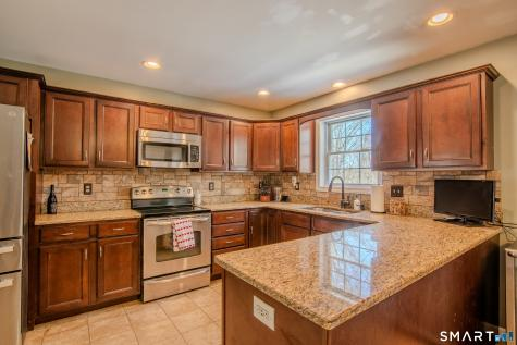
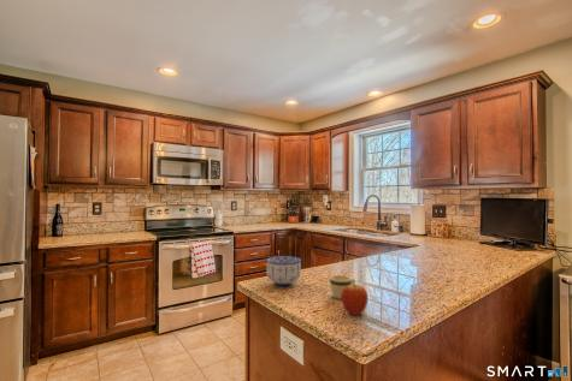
+ bowl (283, 272)
+ fruit (354, 297)
+ mug (343, 286)
